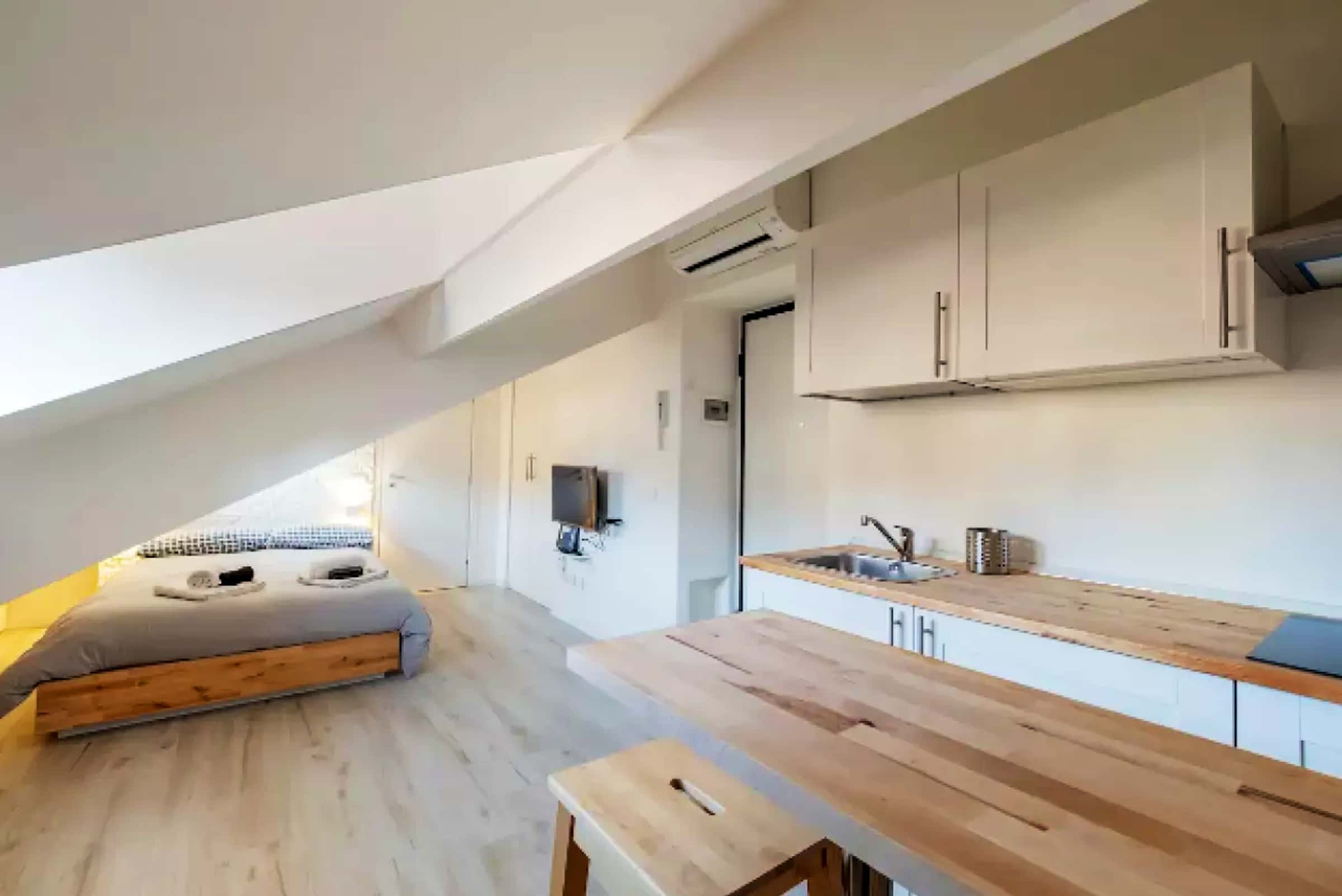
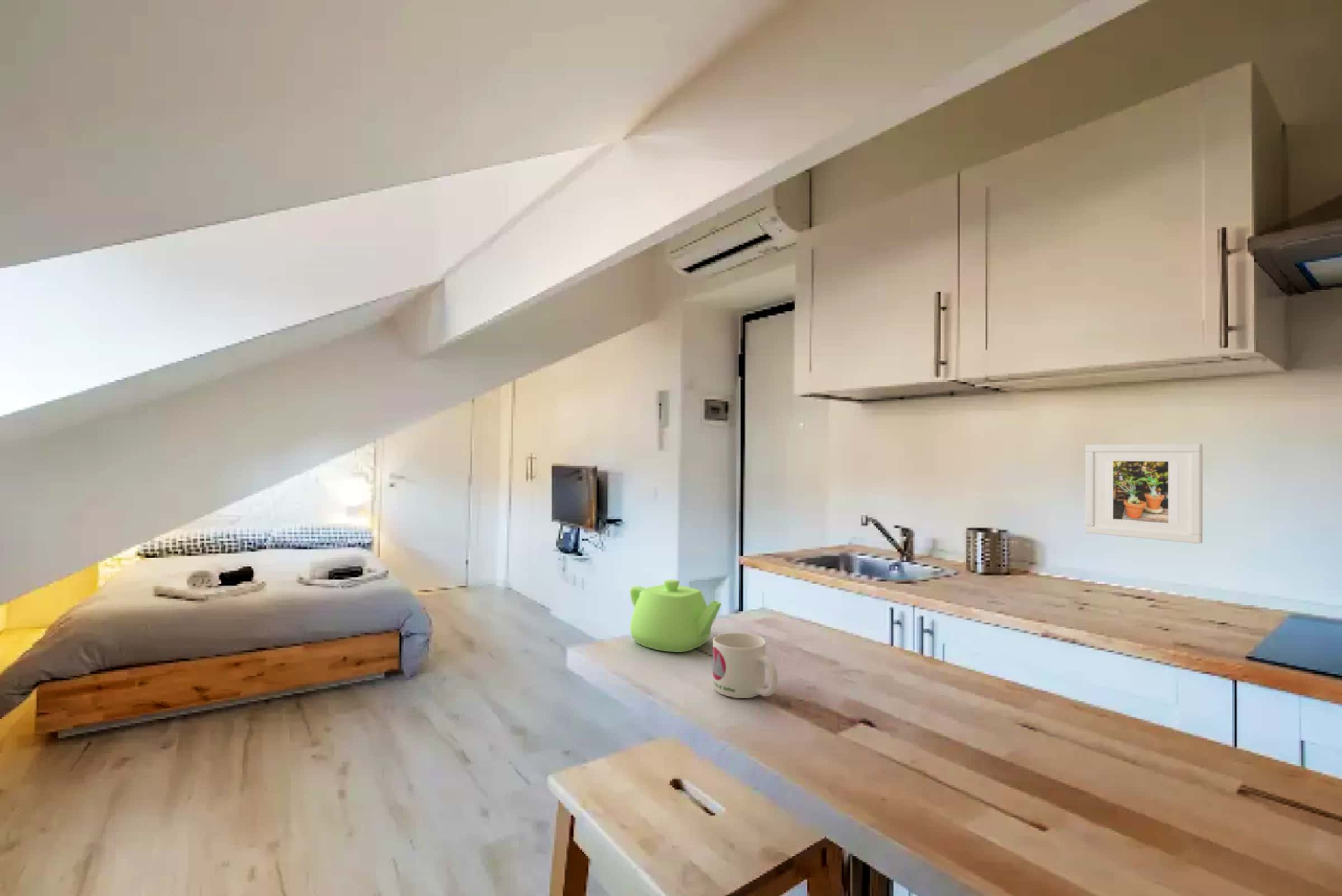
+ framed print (1140, 491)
+ mug (747, 667)
+ teapot (672, 611)
